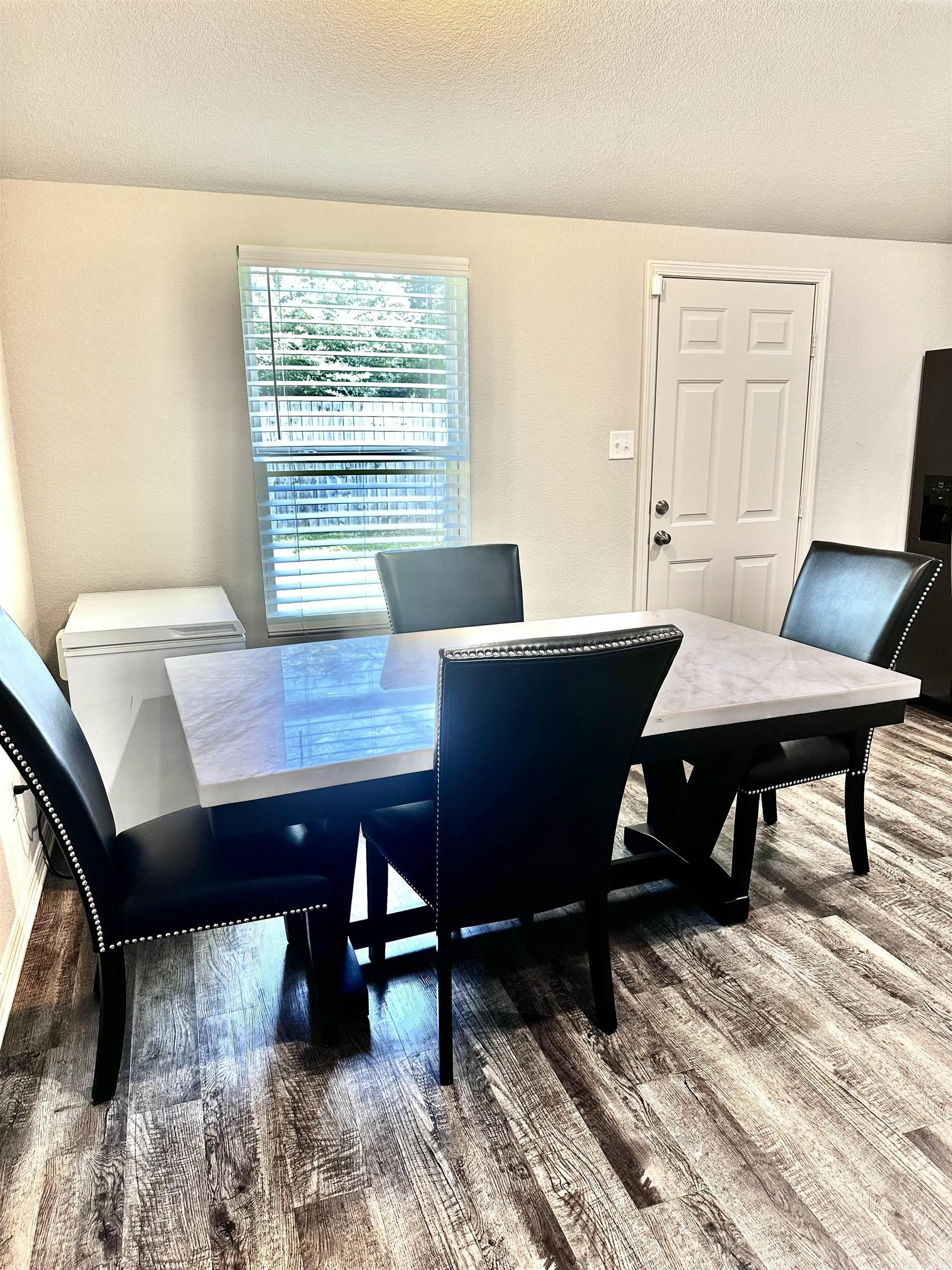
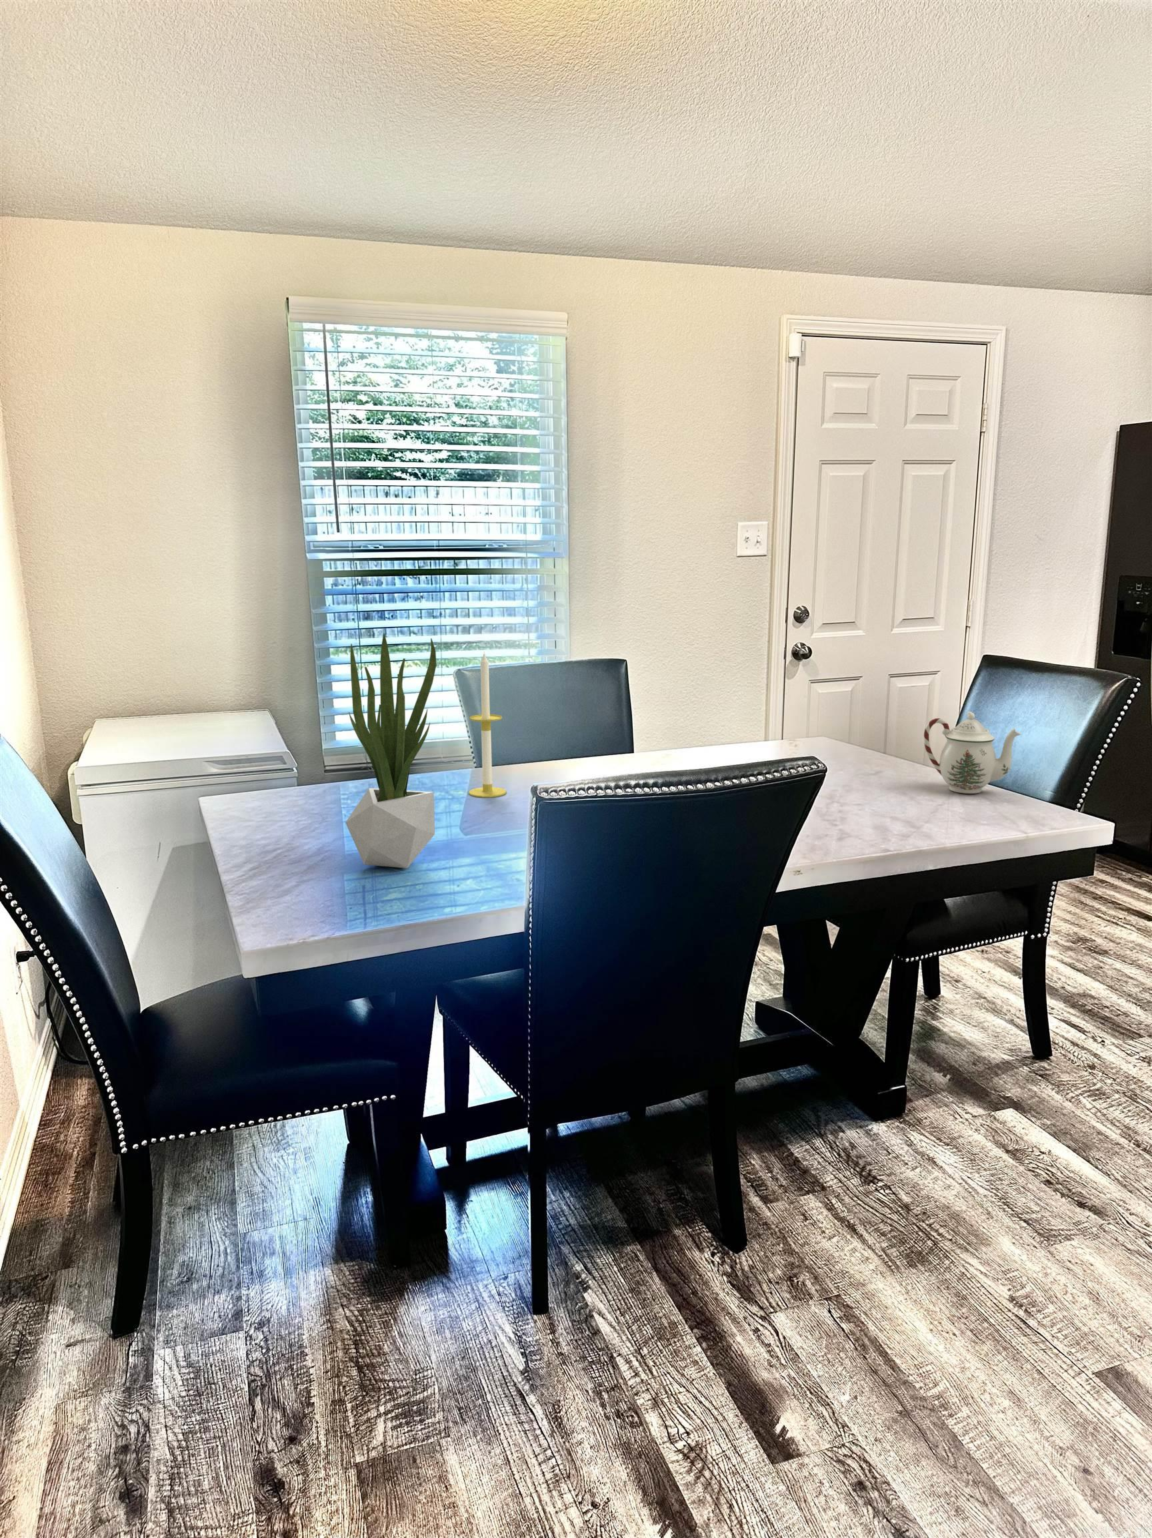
+ candle (485, 723)
+ potted plant (390, 752)
+ teapot (970, 751)
